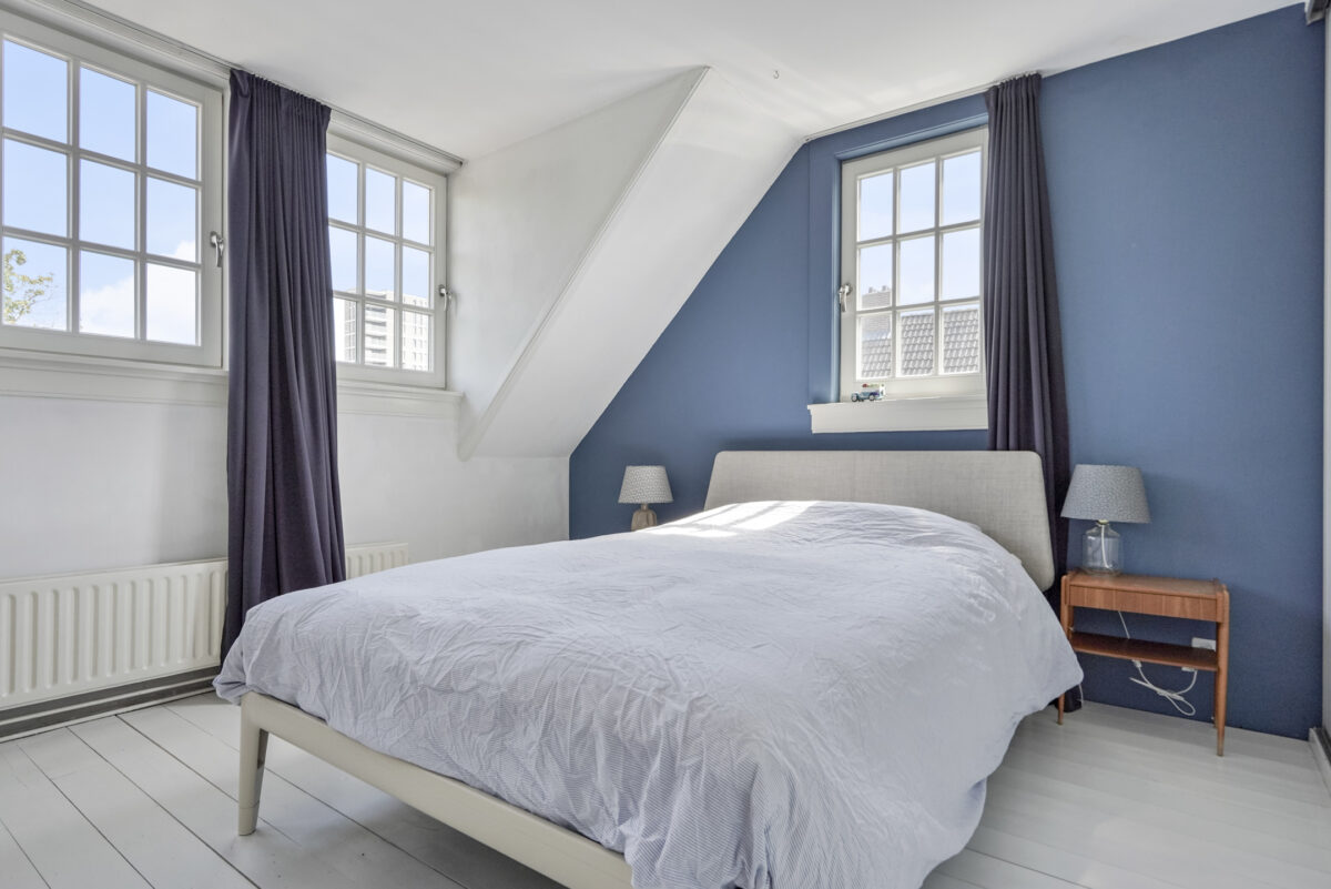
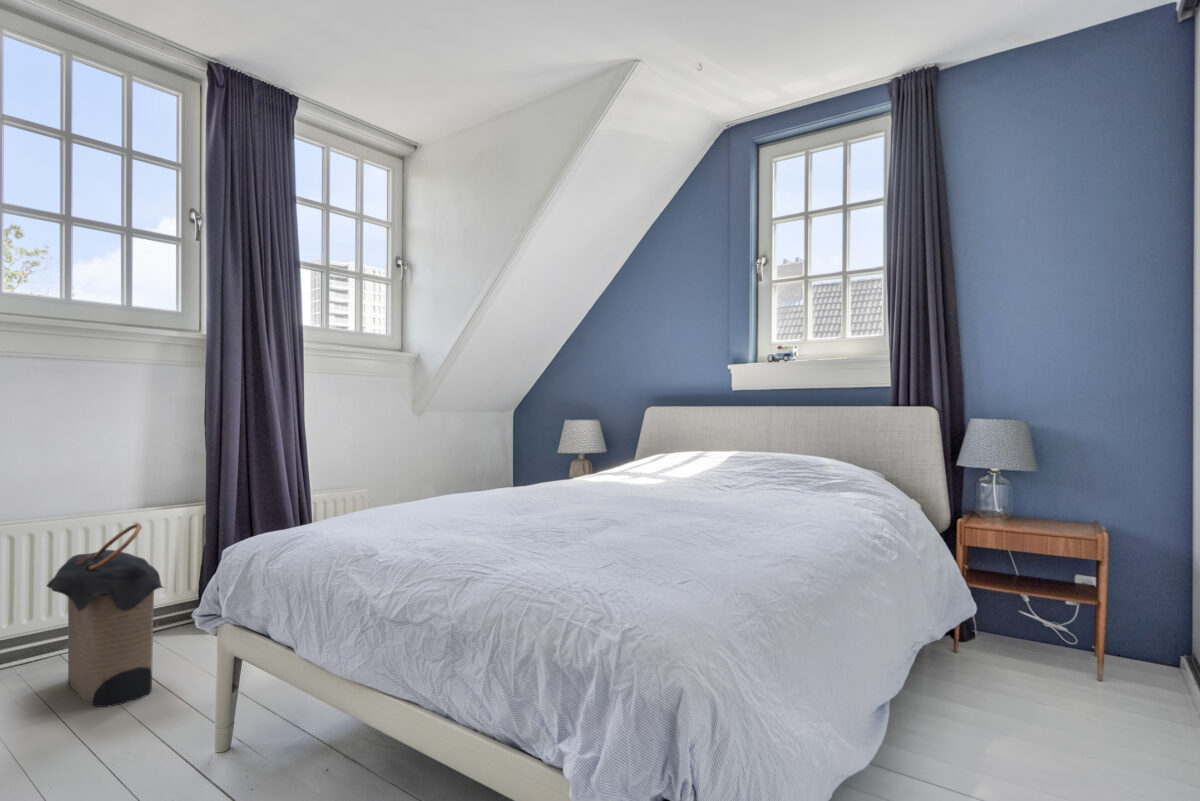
+ laundry hamper (105, 605)
